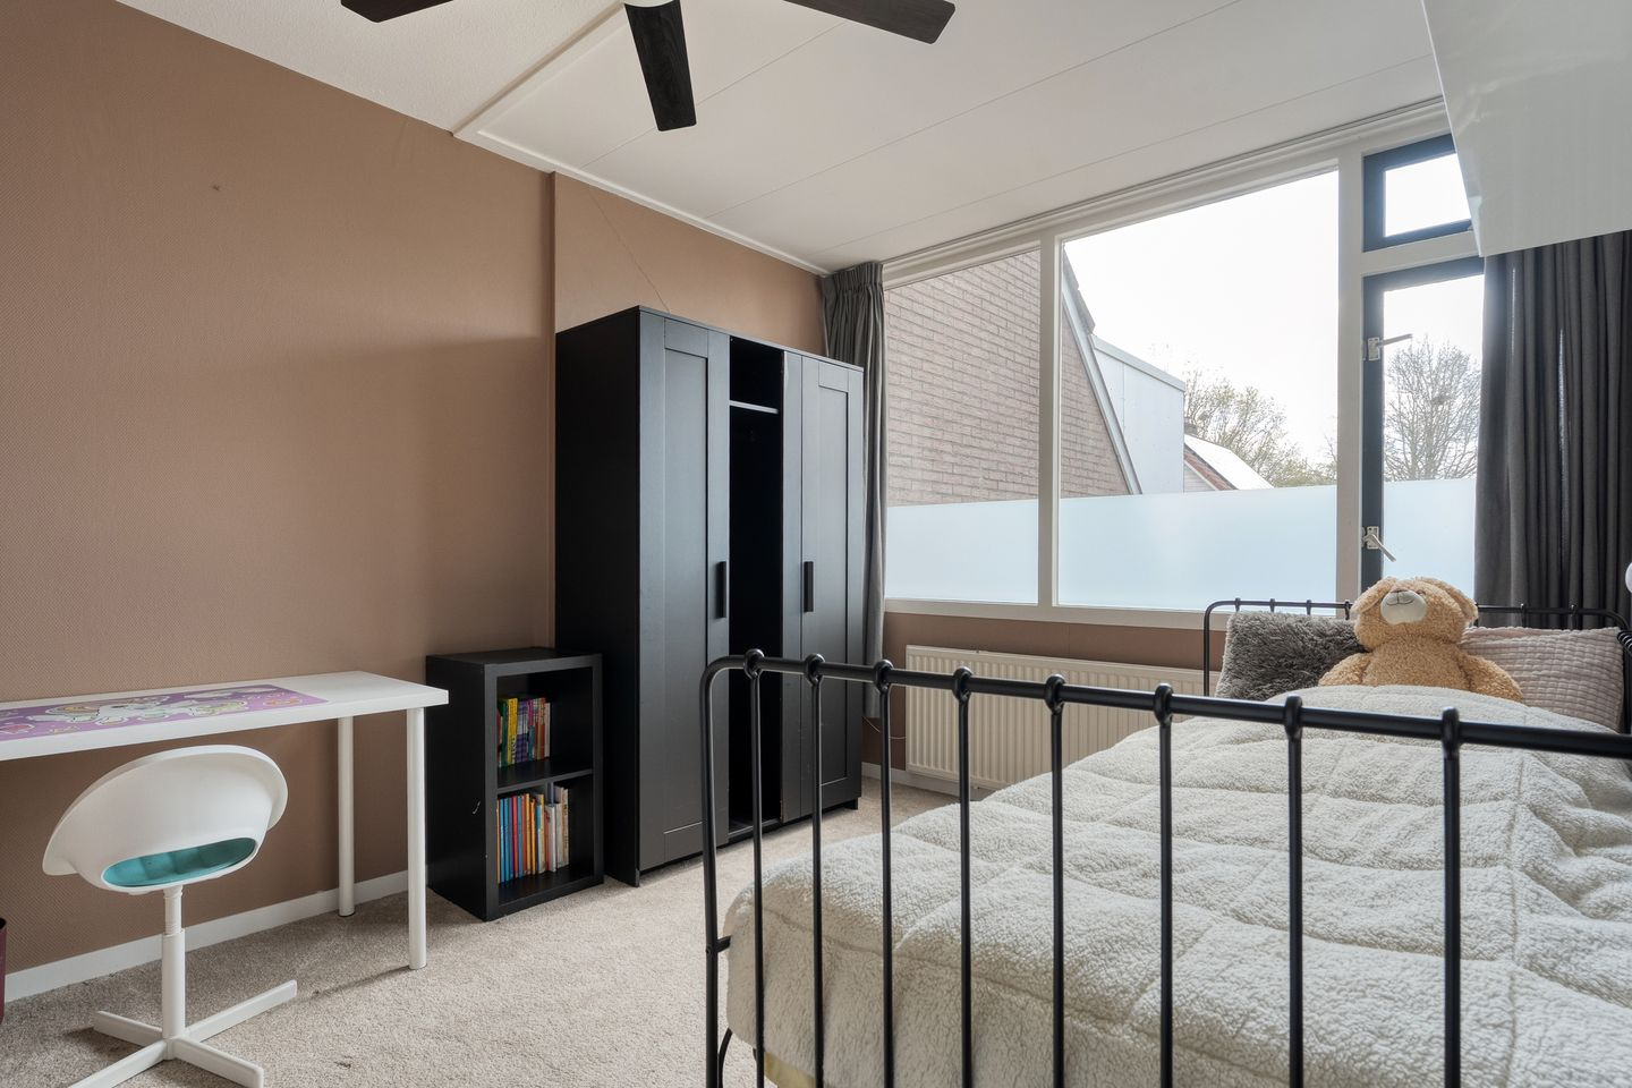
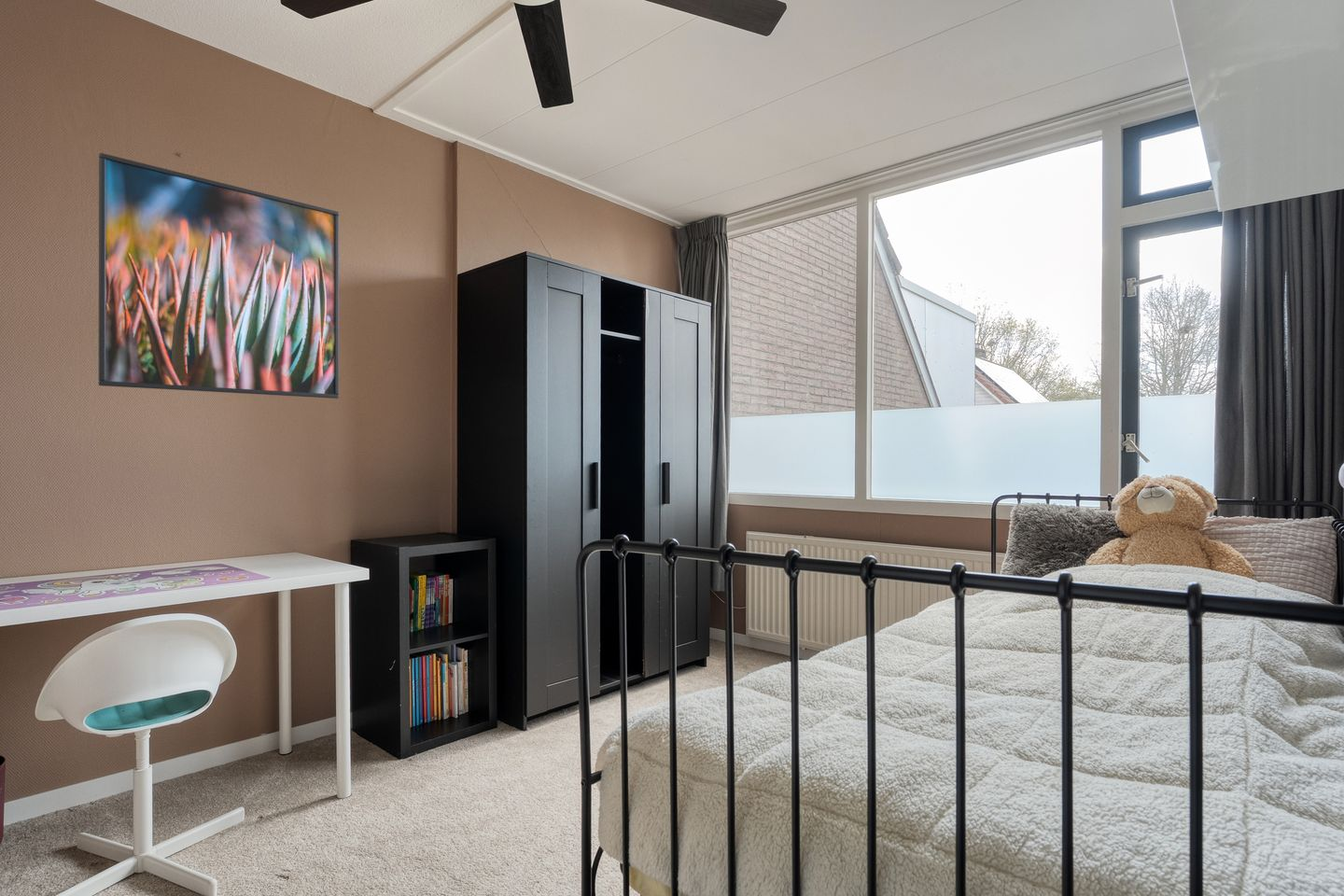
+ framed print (231, 289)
